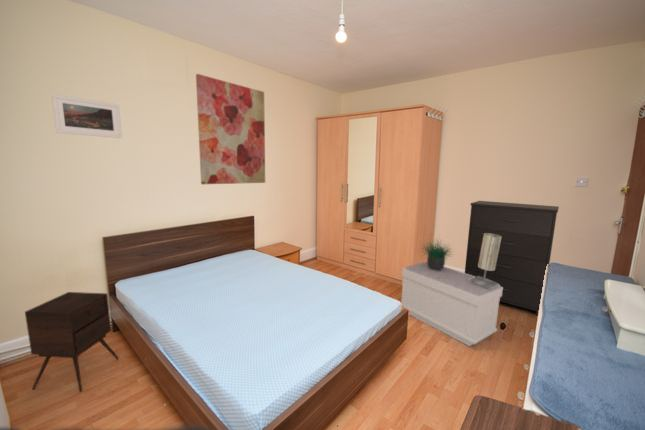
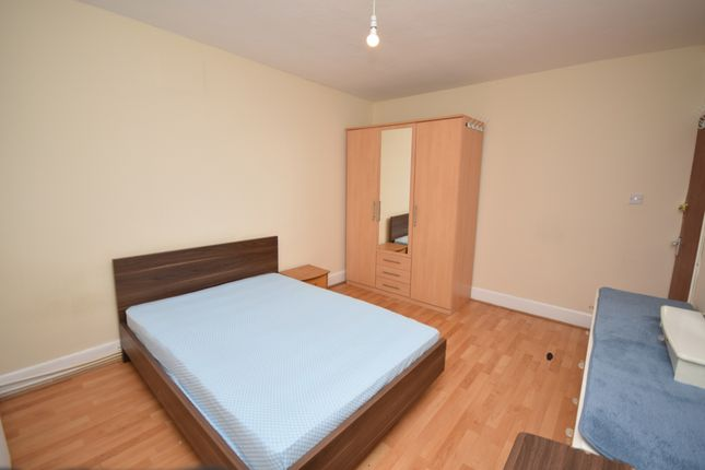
- potted plant (436, 250)
- side table (74, 338)
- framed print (89, 117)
- table lamp (485, 259)
- wall art (234, 135)
- bench (446, 298)
- dresser (507, 253)
